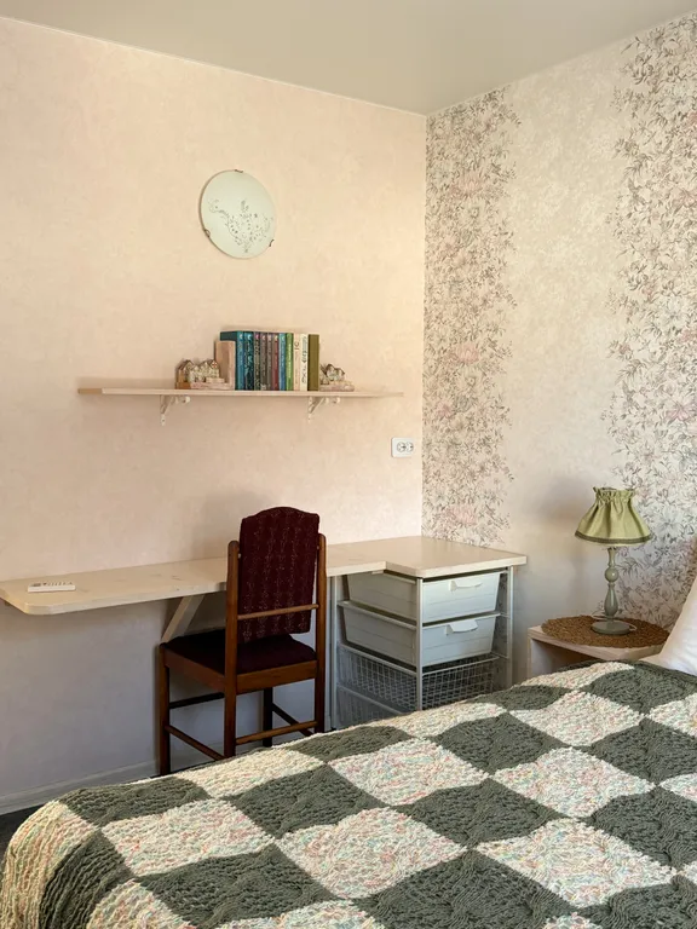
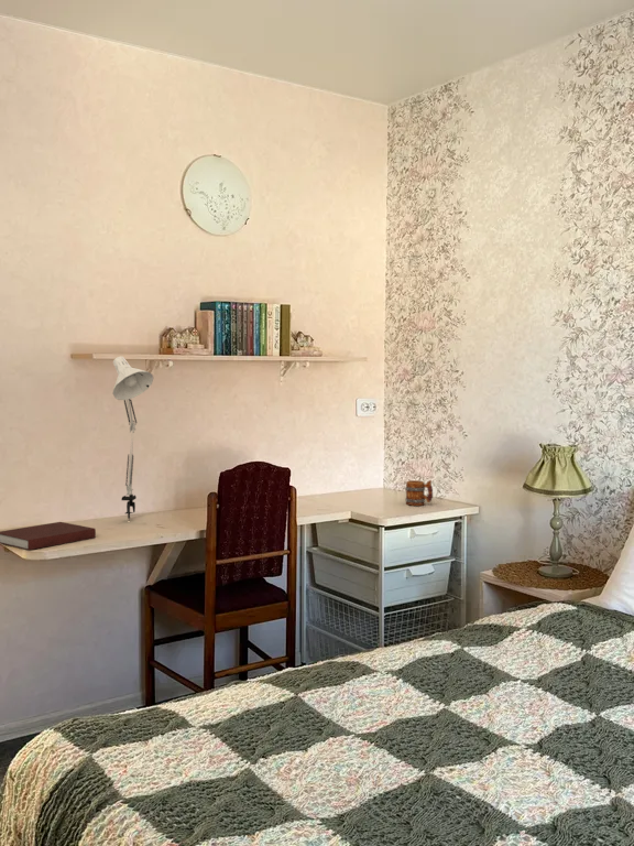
+ mug (418, 491)
+ notebook (45, 534)
+ desk lamp (132, 441)
